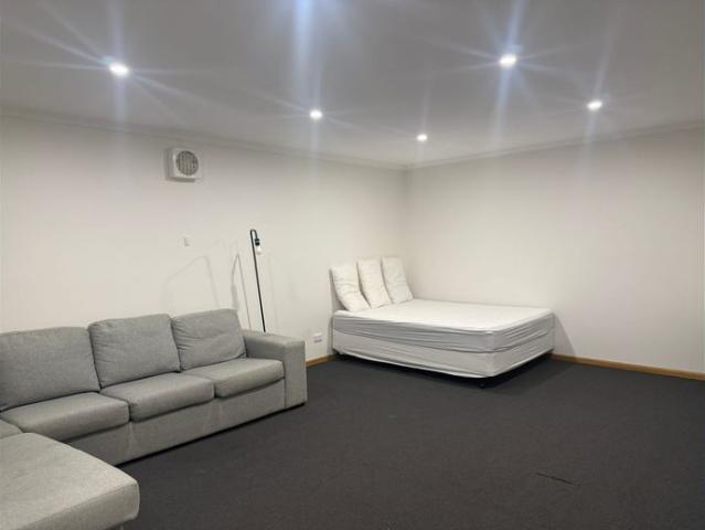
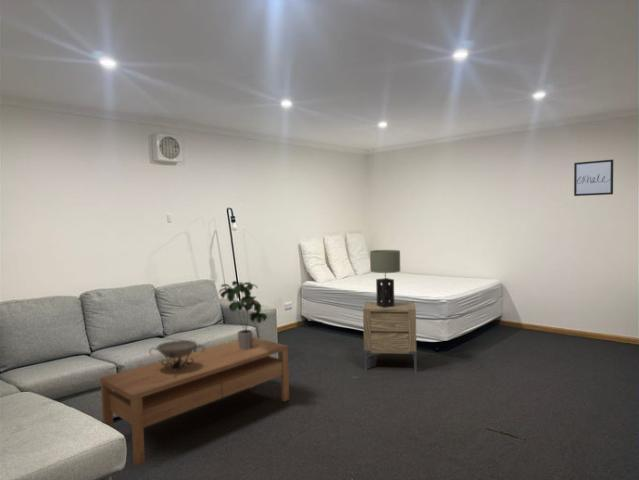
+ table lamp (385, 278)
+ coffee table (204, 389)
+ decorative bowl (177, 356)
+ nightstand (389, 334)
+ wall art (593, 178)
+ potted plant (243, 314)
